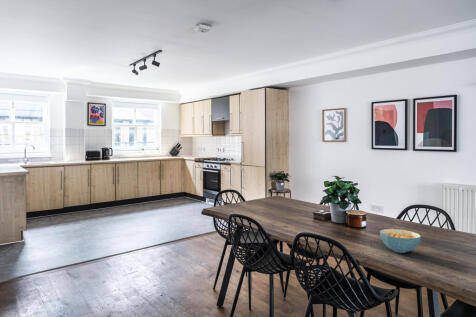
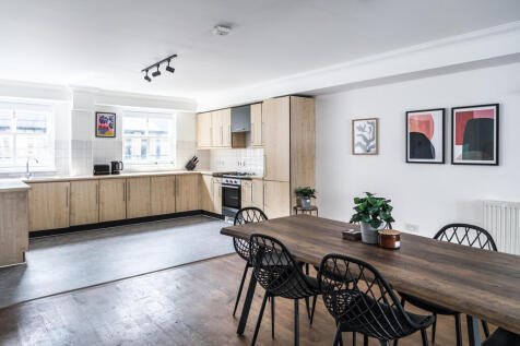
- cereal bowl (399, 242)
